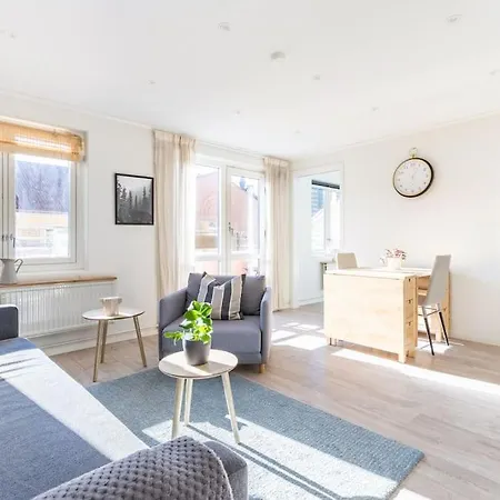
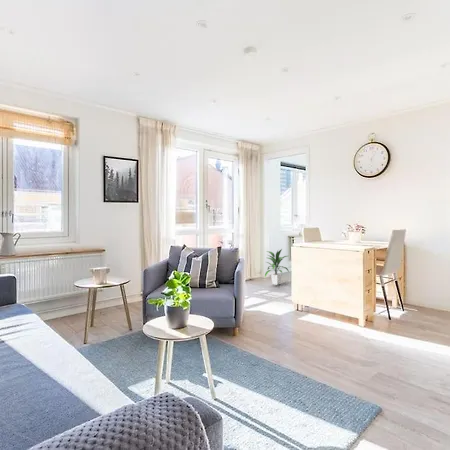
+ indoor plant (274, 266)
